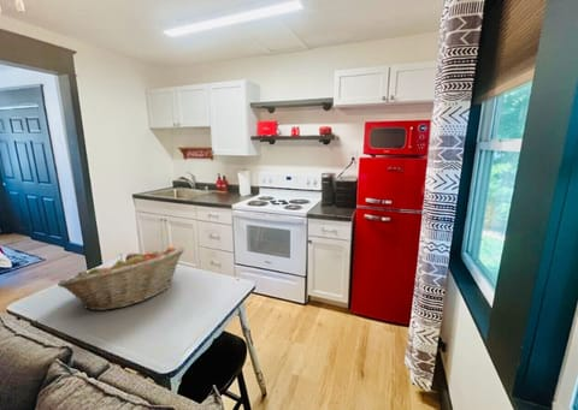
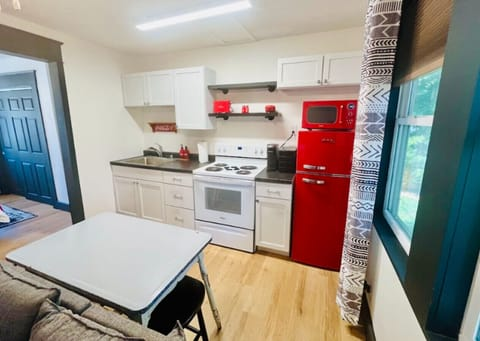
- fruit basket (129, 272)
